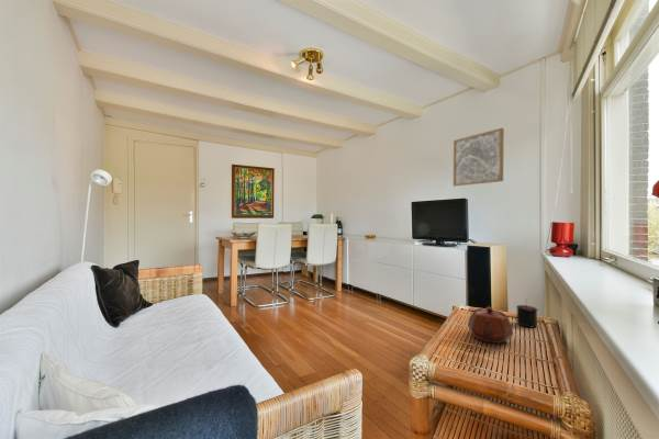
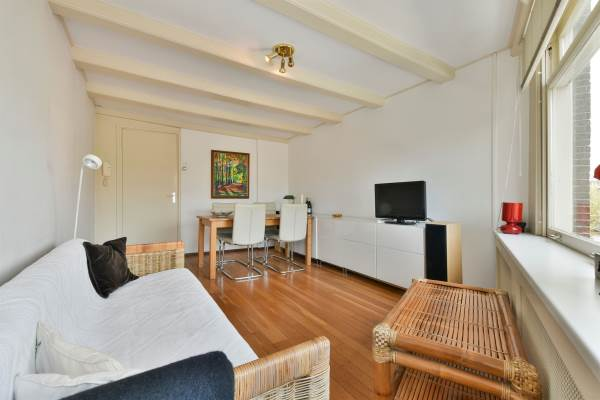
- teapot (489, 323)
- wall art (476, 159)
- candle (526, 312)
